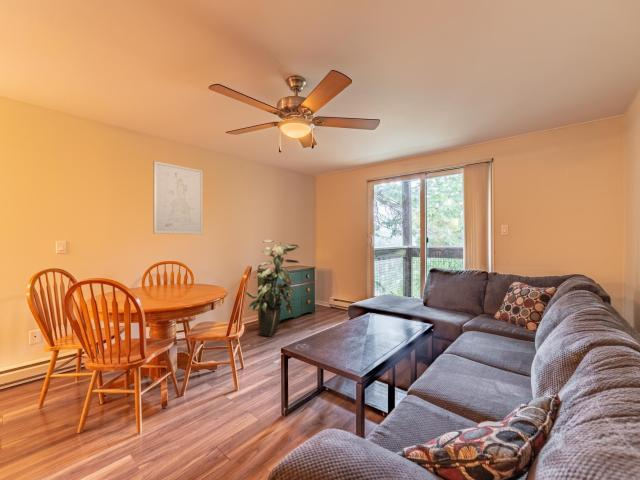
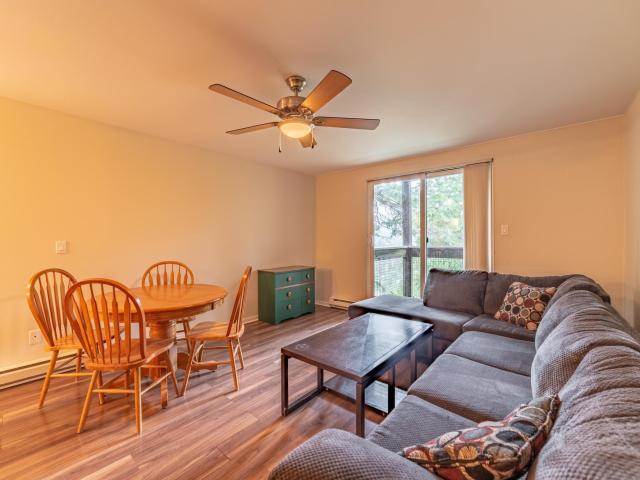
- indoor plant (273, 286)
- wall art (179, 200)
